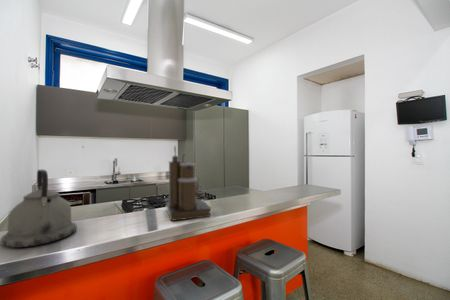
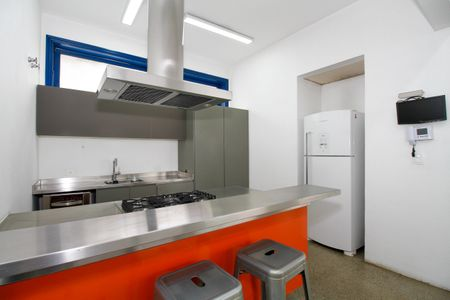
- coffee maker (187, 179)
- kettle (44, 203)
